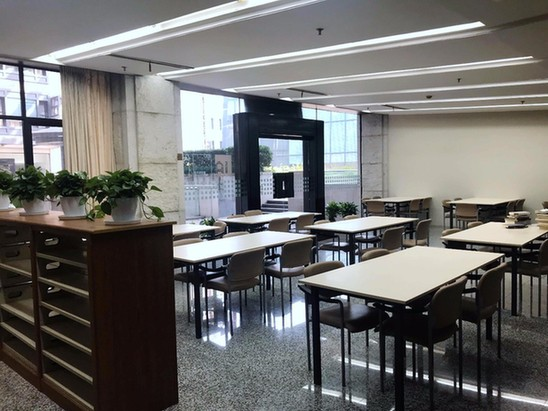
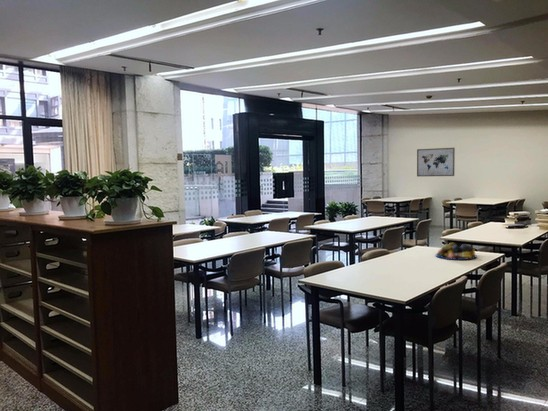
+ wall art (435, 162)
+ fruit bowl (455, 249)
